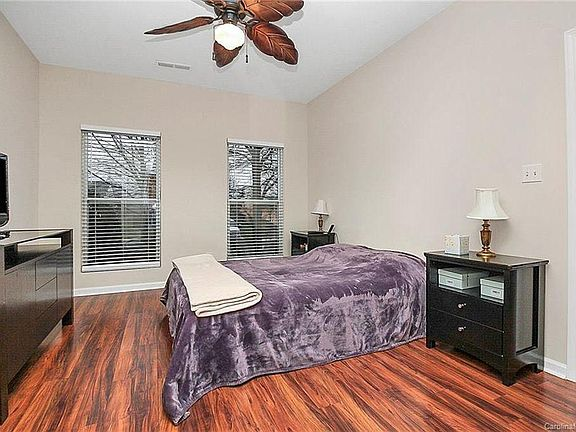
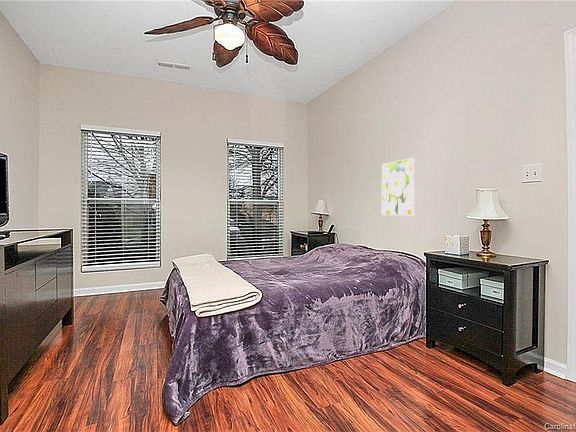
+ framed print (397, 188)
